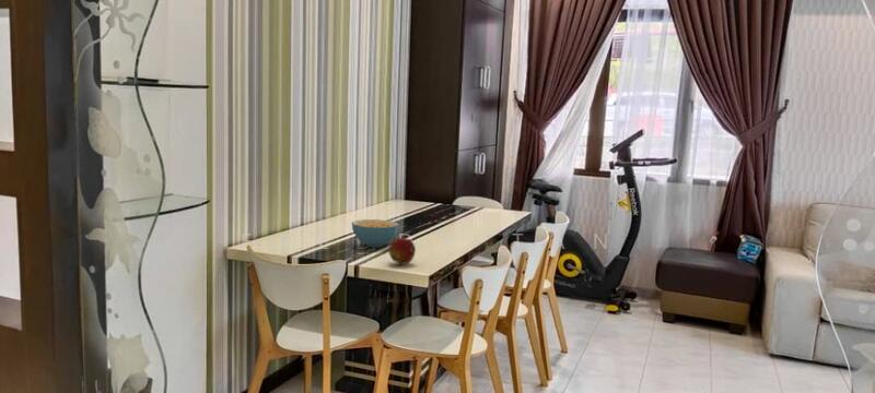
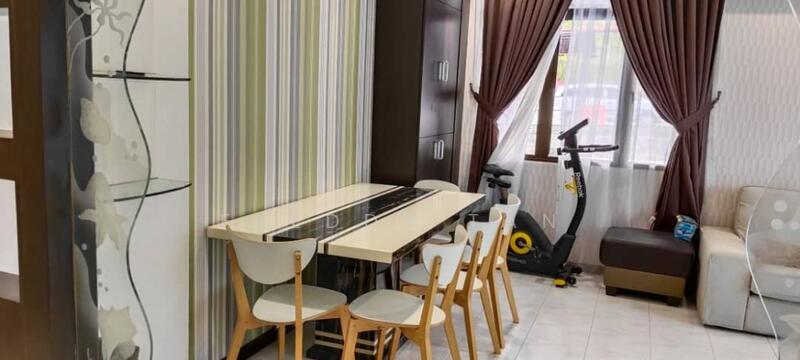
- fruit (400, 250)
- cereal bowl (374, 234)
